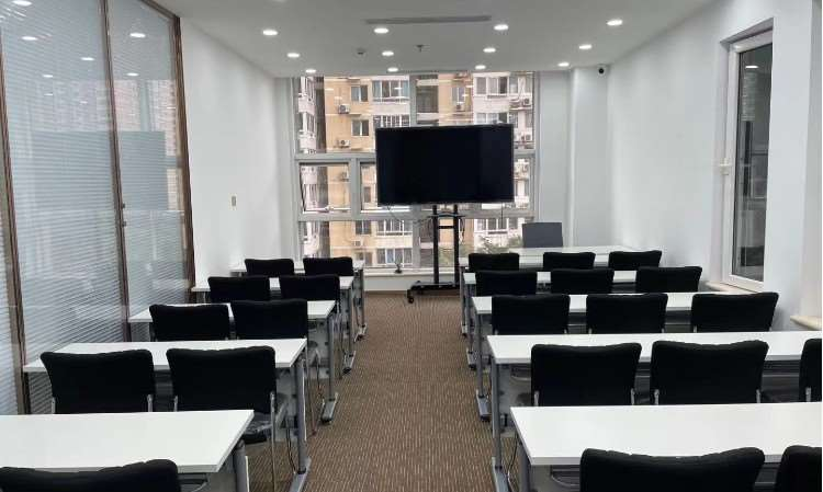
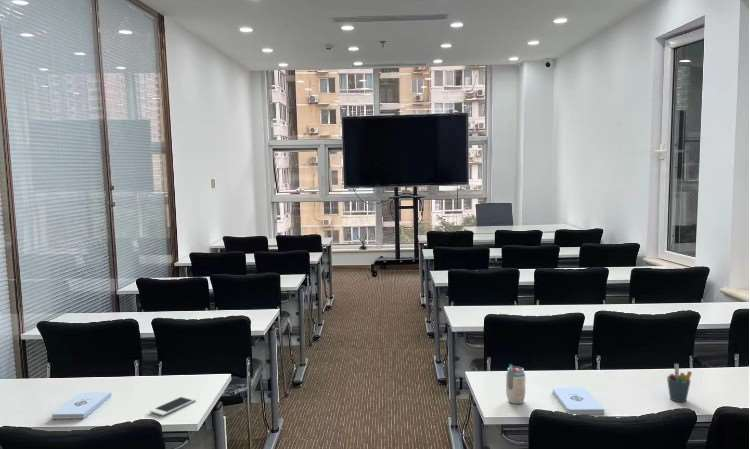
+ pen holder (678, 383)
+ notepad (82, 404)
+ beverage can (515, 382)
+ notepad (576, 399)
+ cell phone (173, 405)
